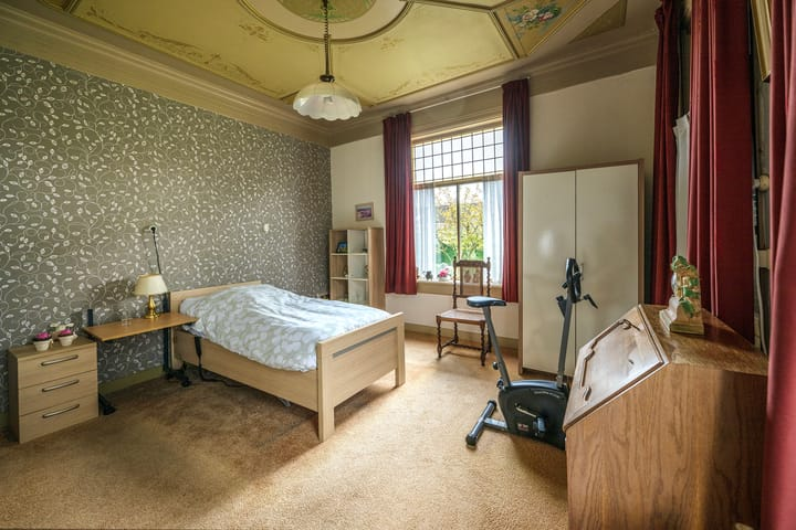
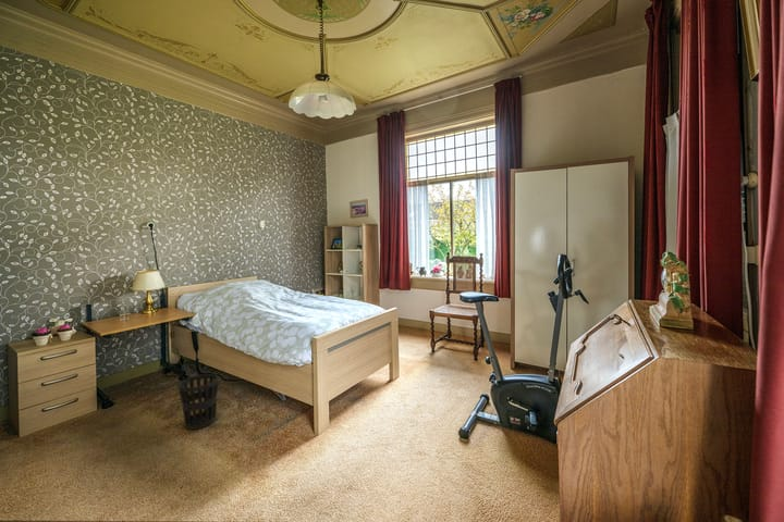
+ wastebasket (199, 400)
